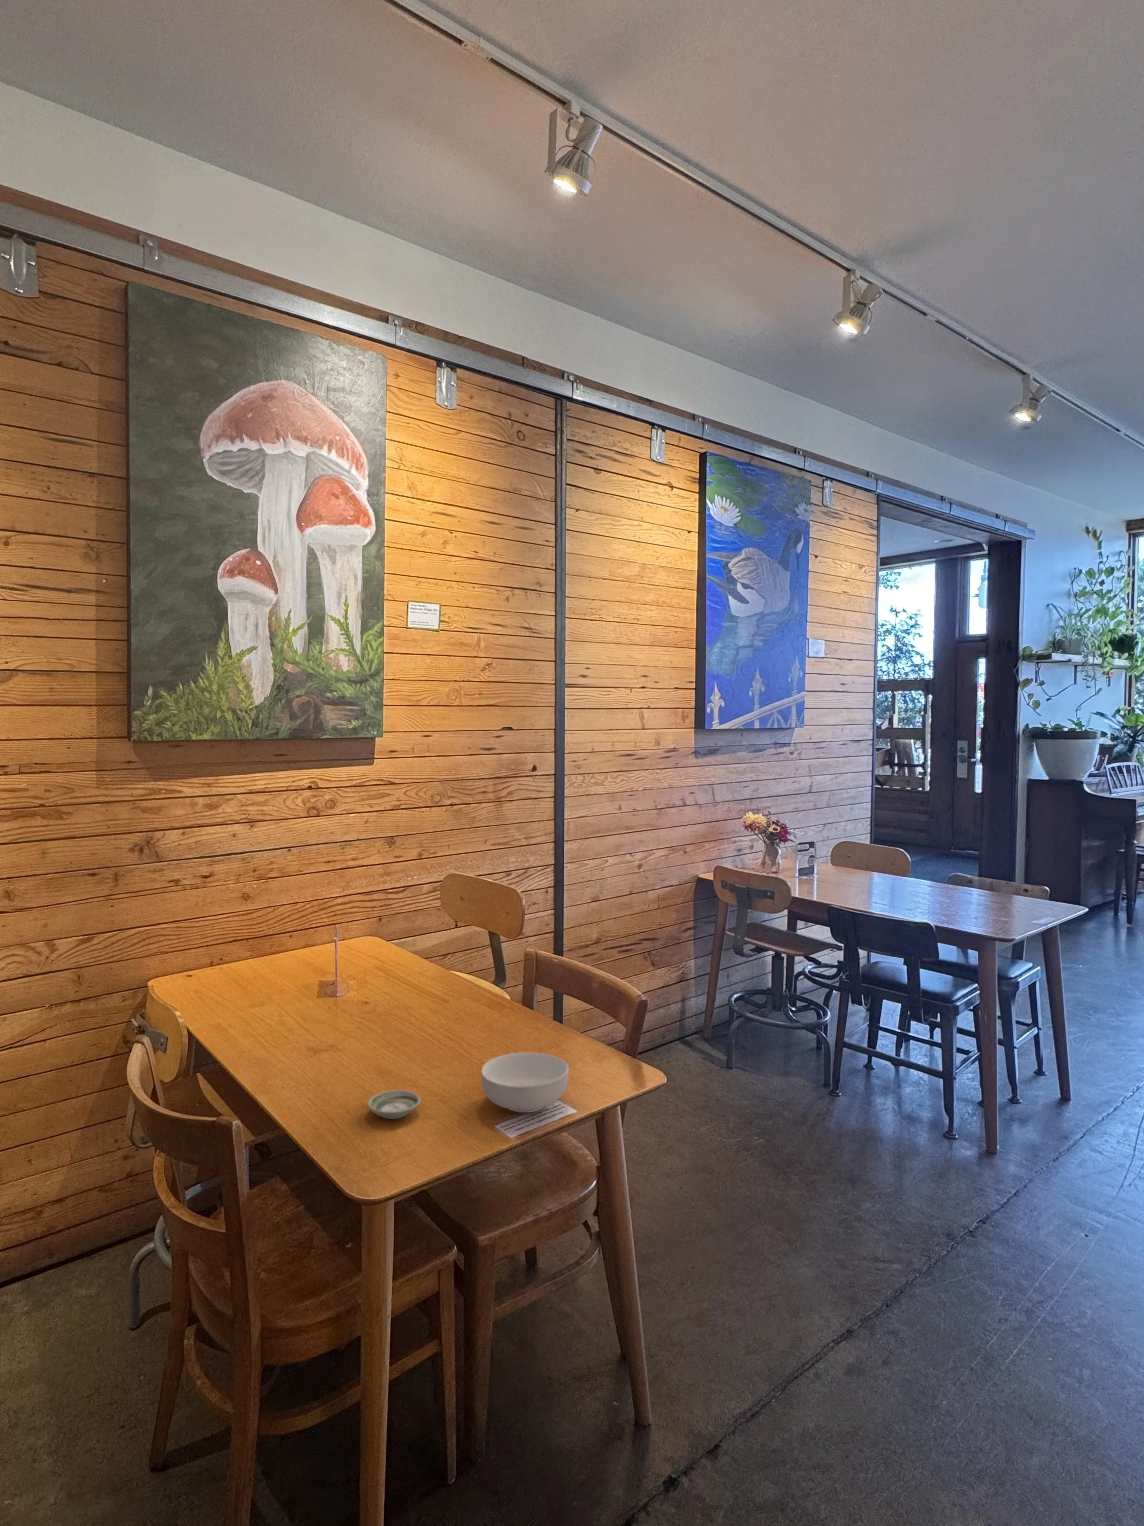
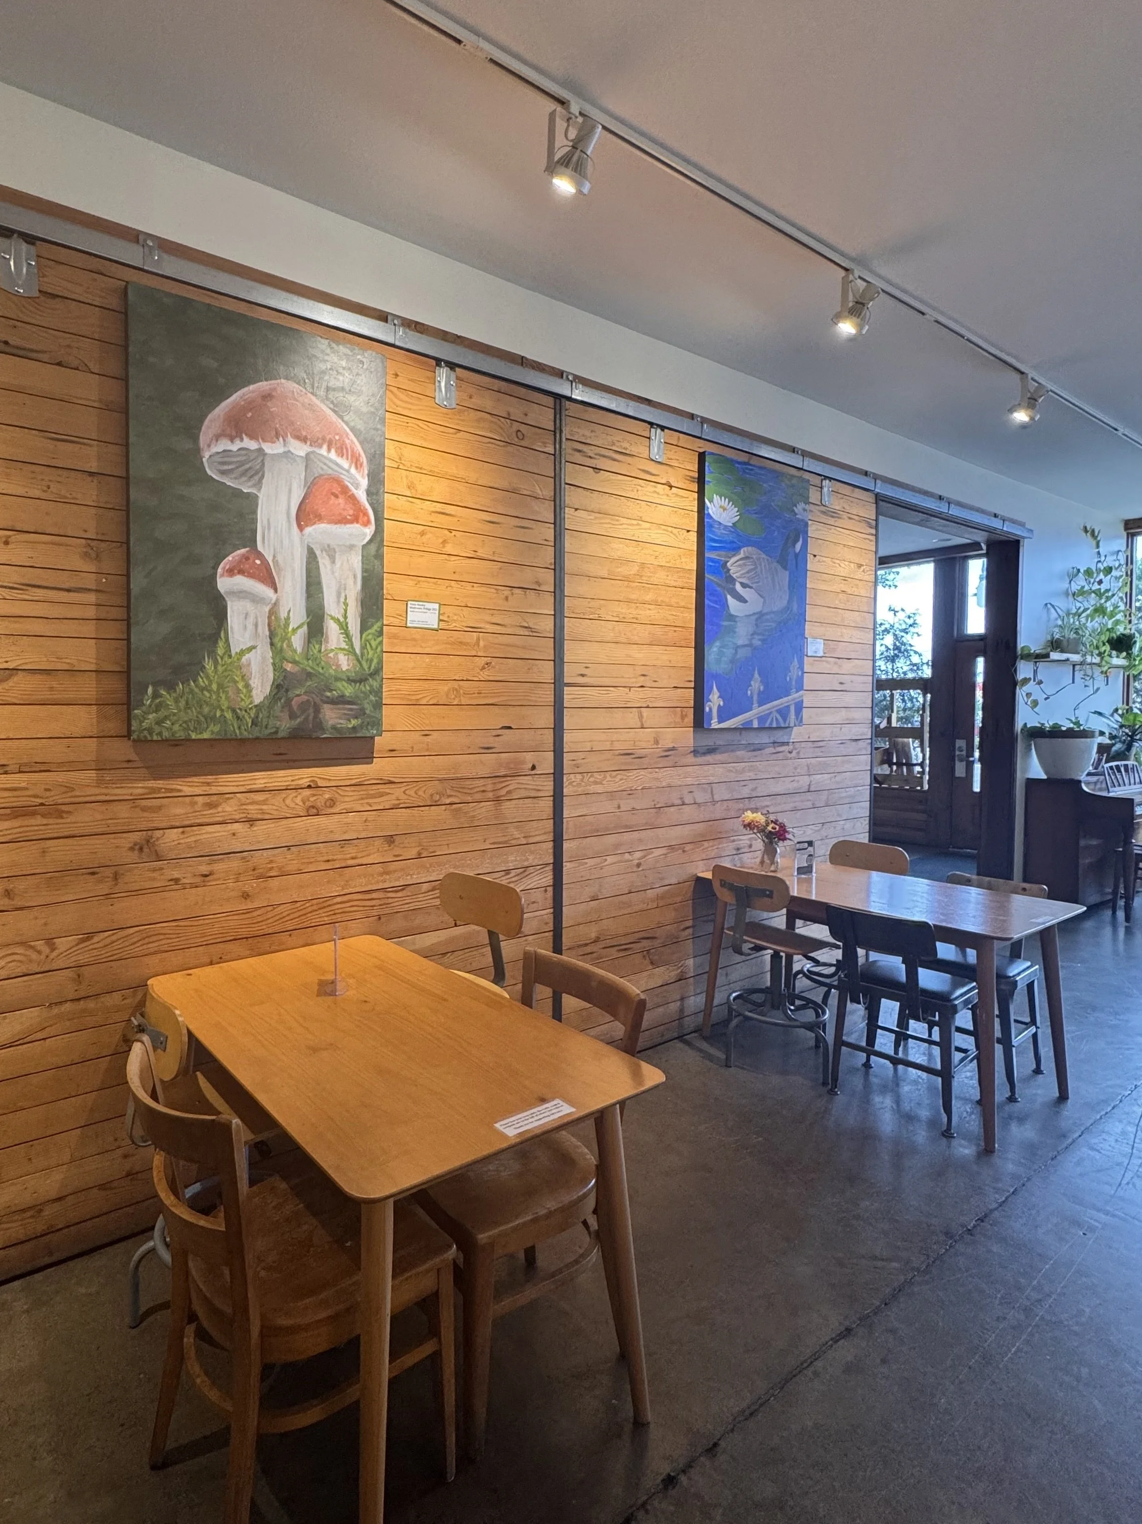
- cereal bowl (524, 1086)
- saucer (394, 1107)
